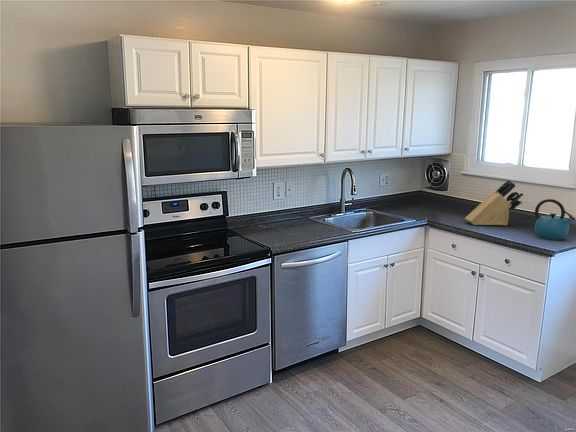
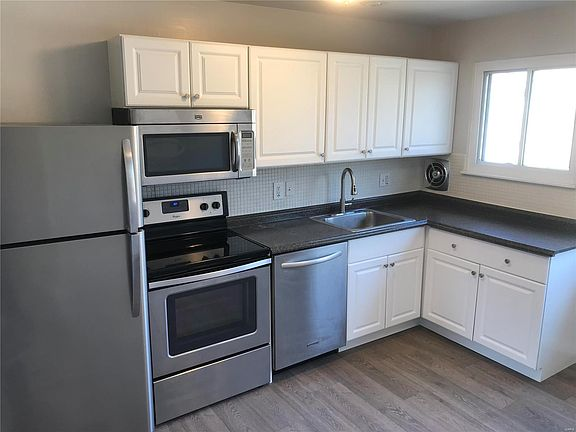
- kettle (554, 219)
- knife block (494, 202)
